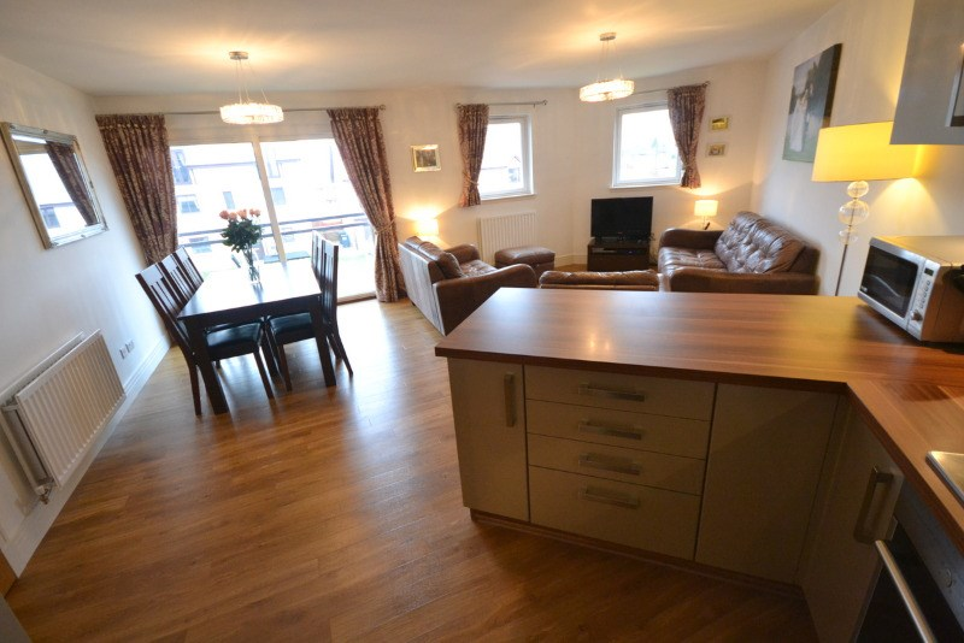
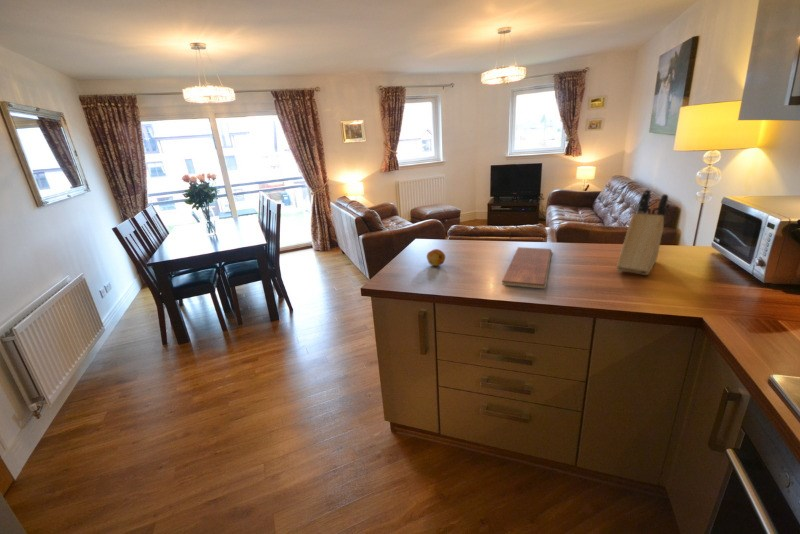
+ knife block (644, 229)
+ chopping board (529, 264)
+ fruit (436, 257)
